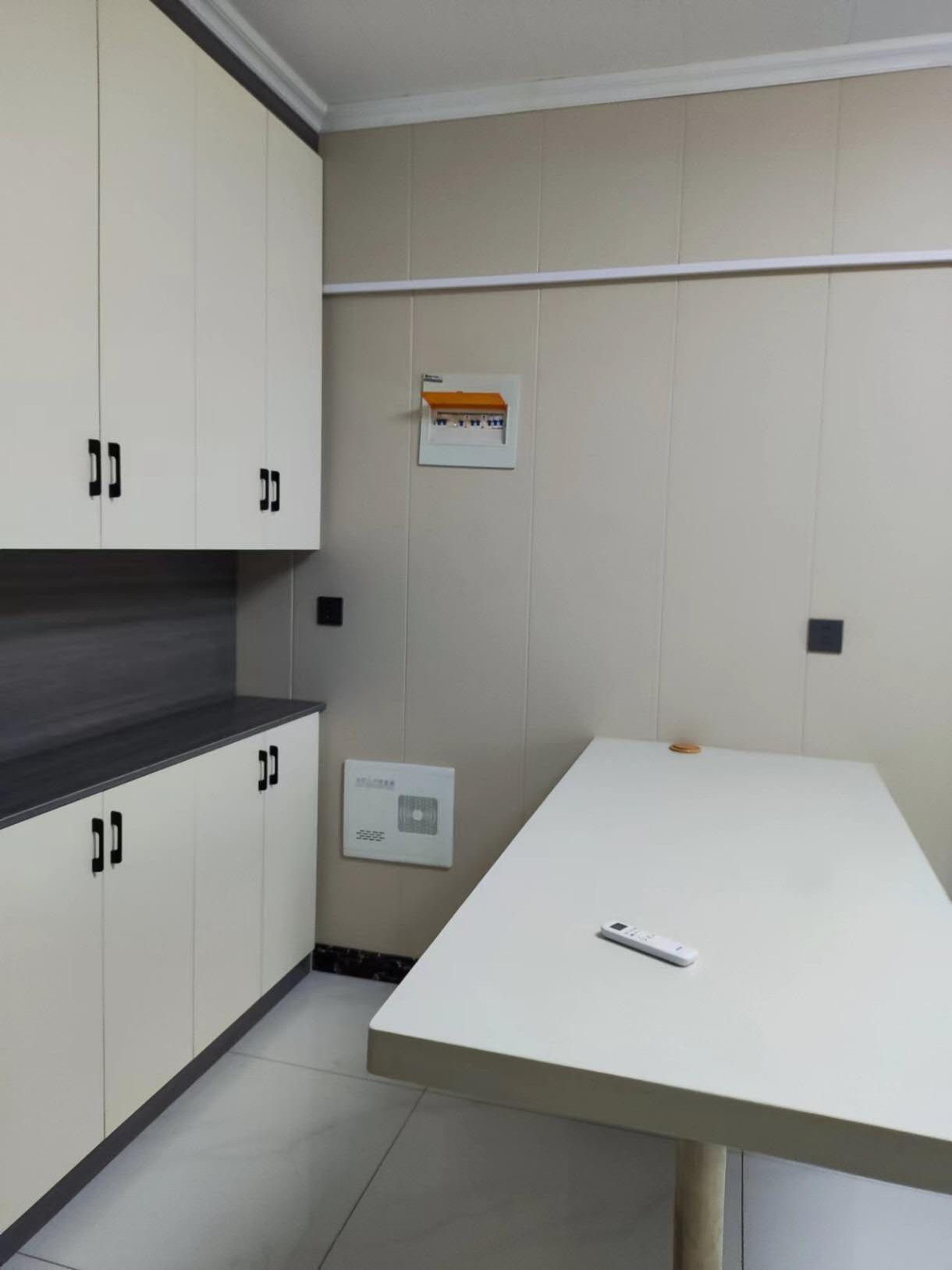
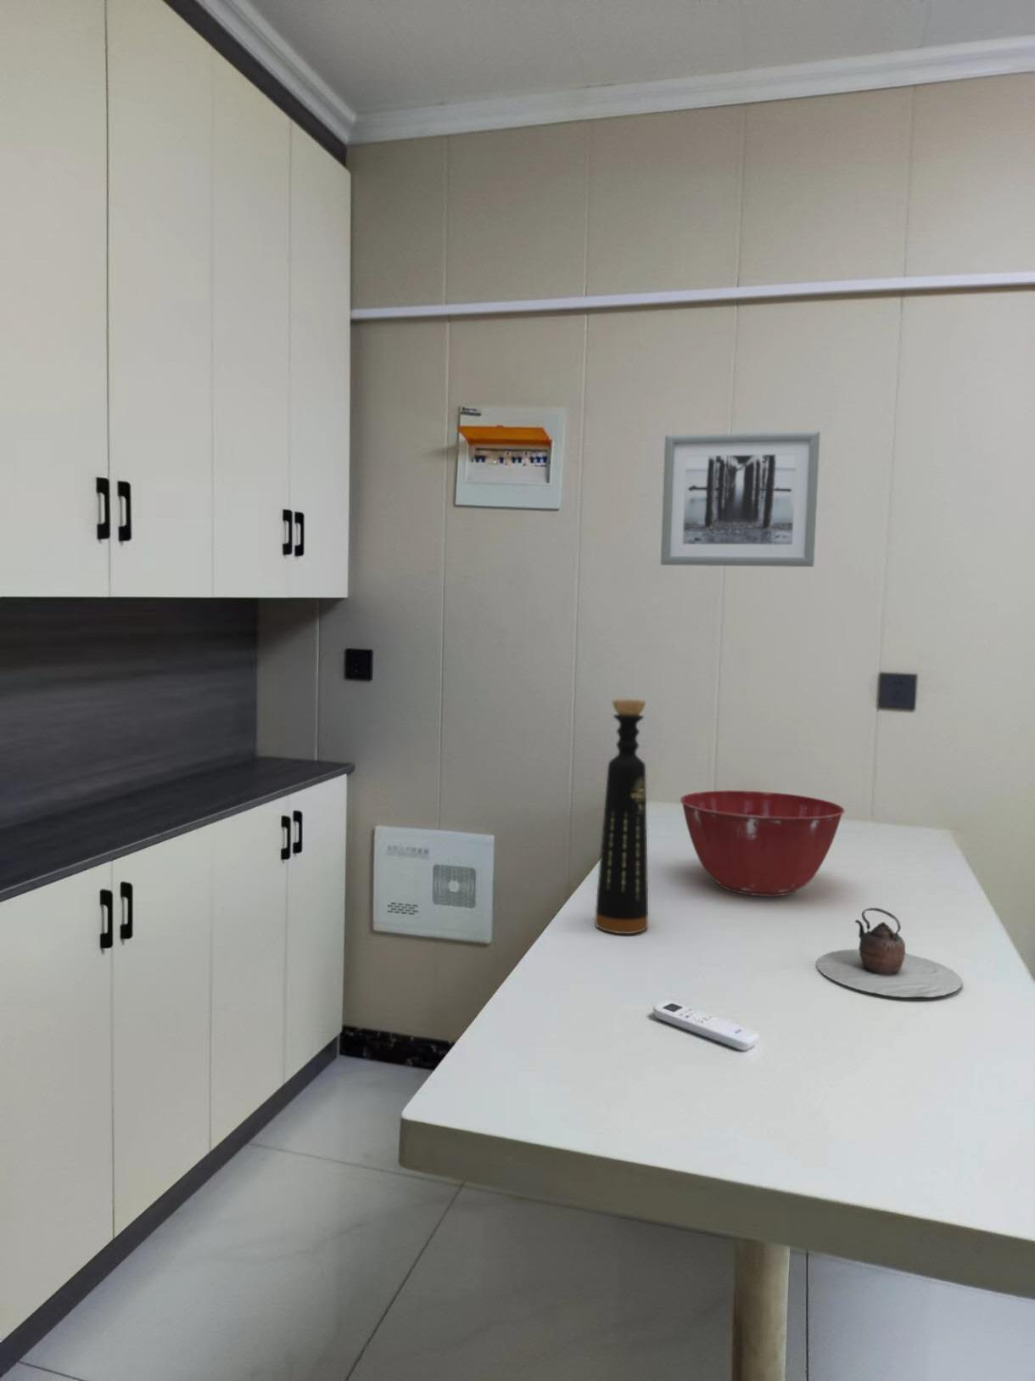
+ teapot (889, 942)
+ wall art (738, 500)
+ mixing bowl (759, 844)
+ bottle (624, 814)
